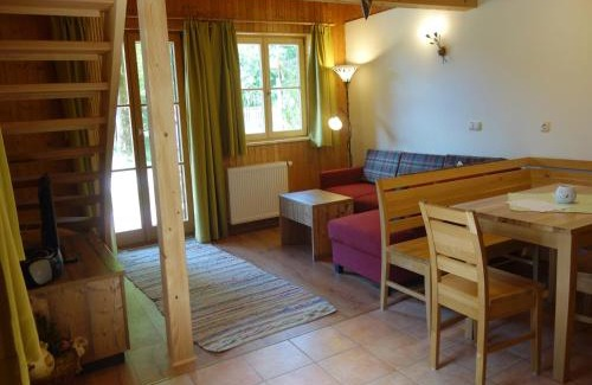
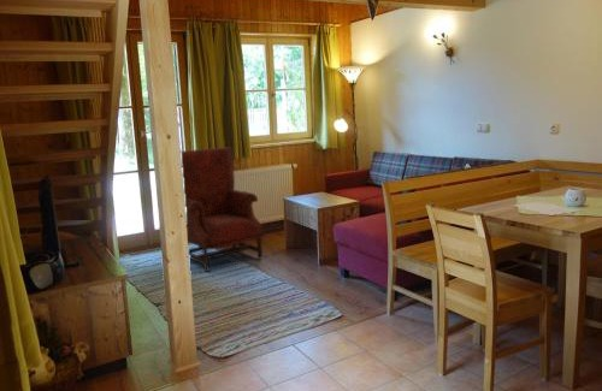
+ armchair (216, 205)
